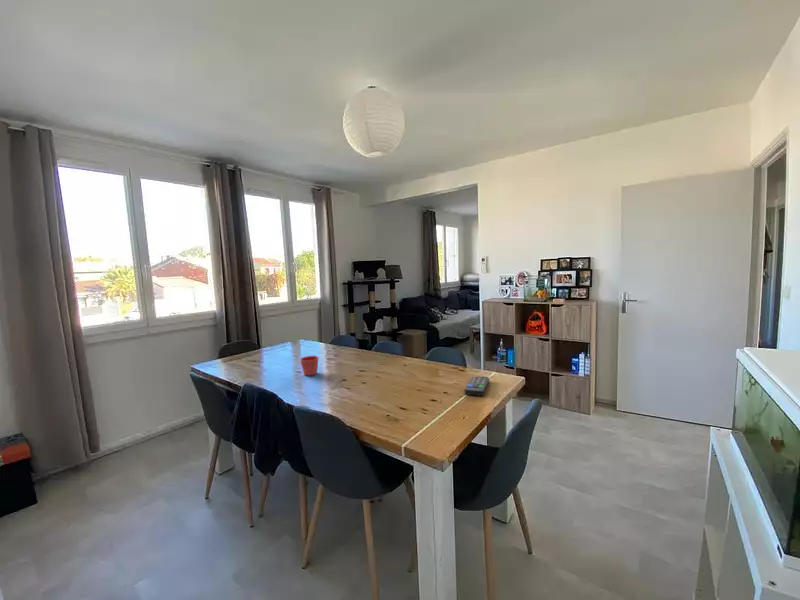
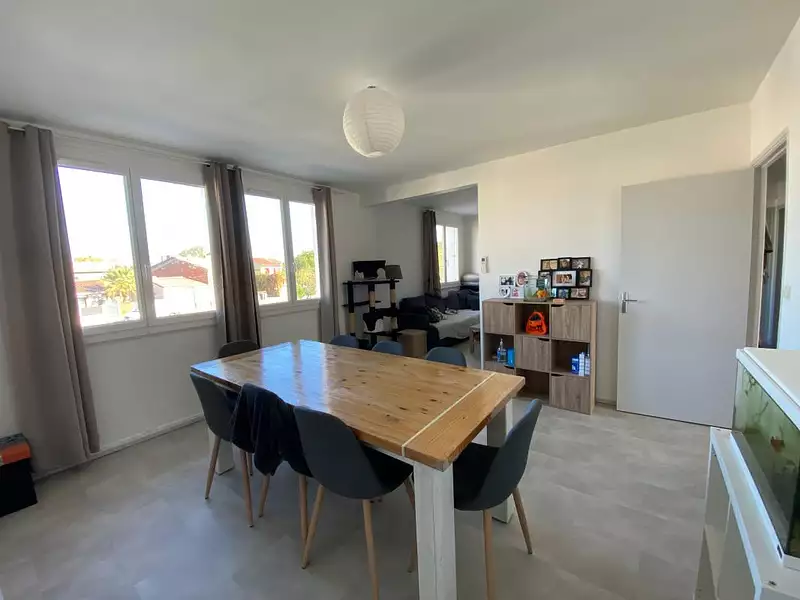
- flower pot (309, 365)
- remote control (477, 384)
